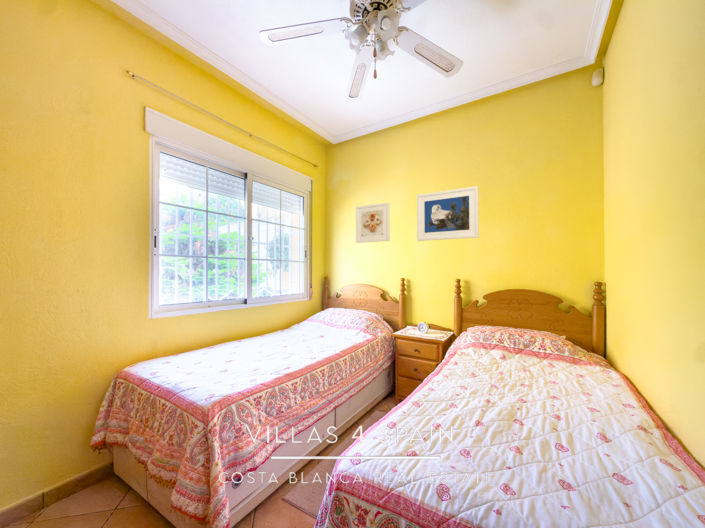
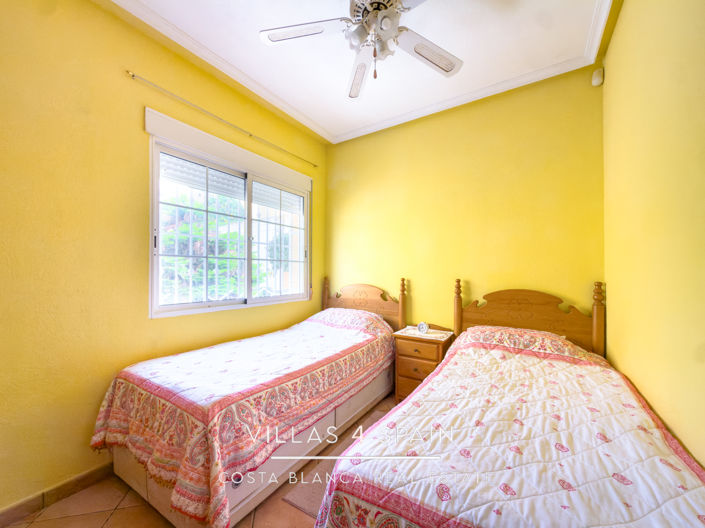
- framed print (446, 215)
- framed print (372, 223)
